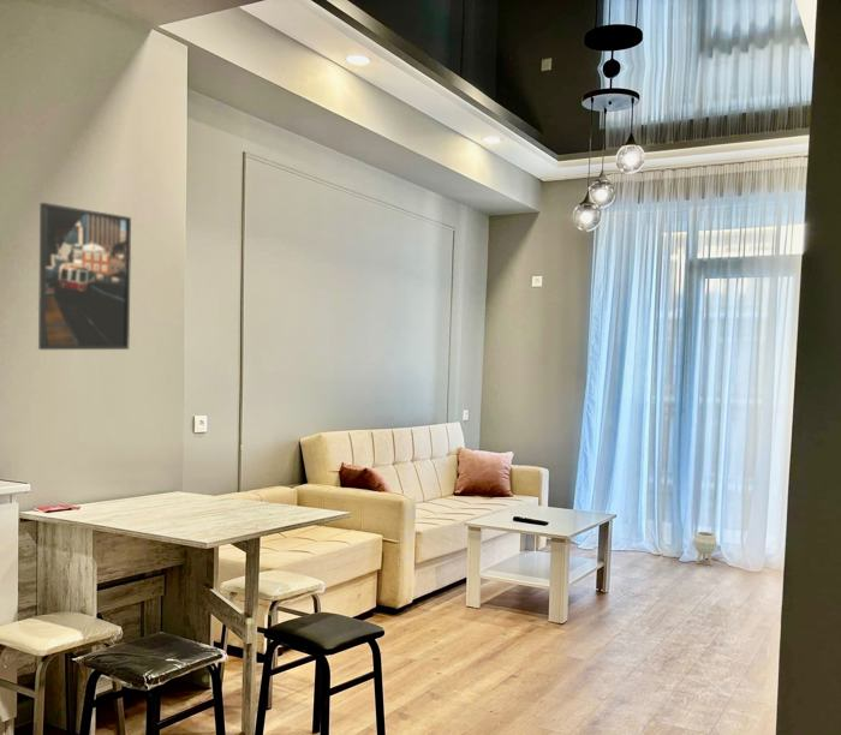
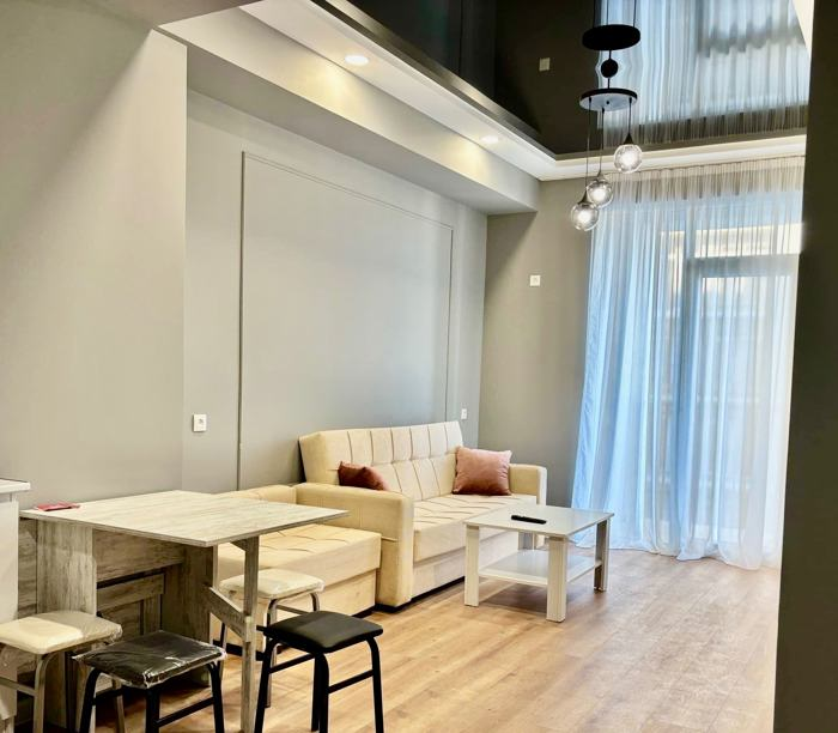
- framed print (87, 280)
- planter (704, 548)
